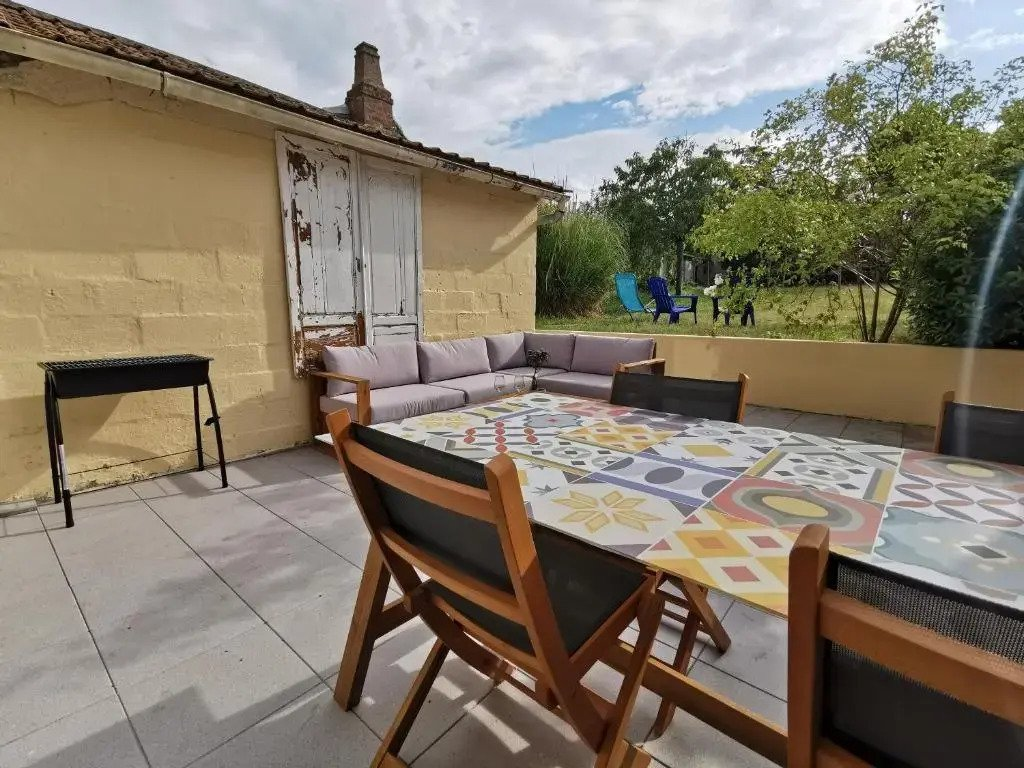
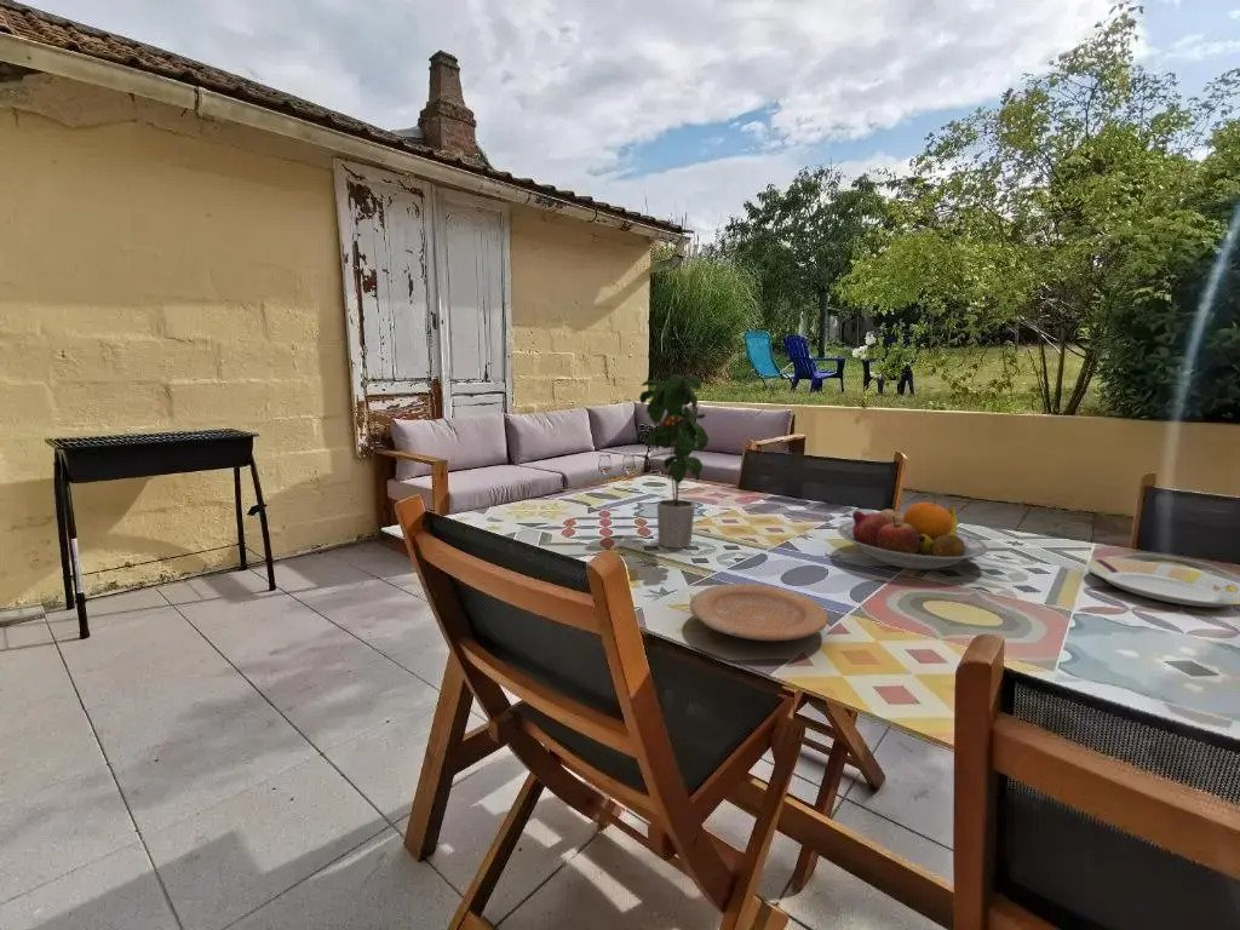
+ plate (1165, 582)
+ fruit bowl (908, 530)
+ plate (757, 616)
+ potted plant (673, 459)
